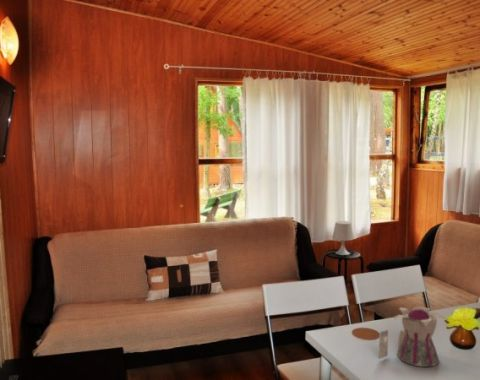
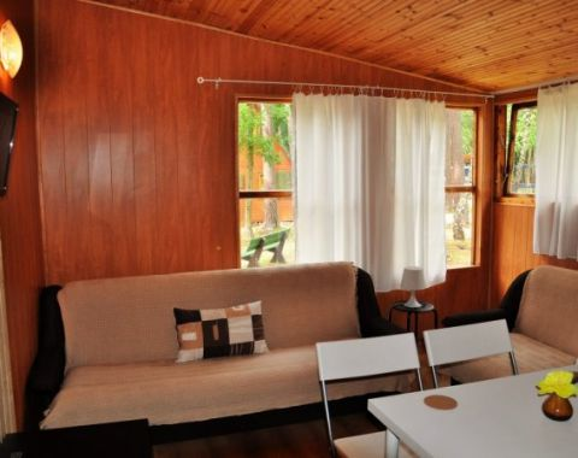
- teapot (413, 333)
